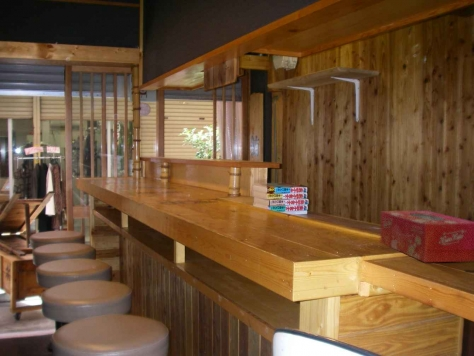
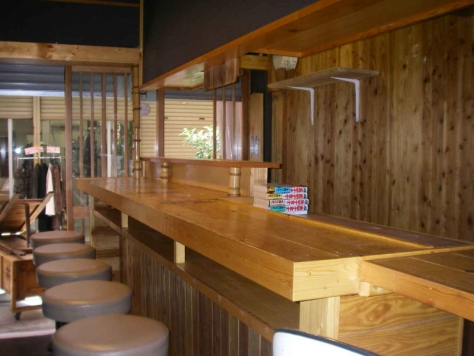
- tissue box (425, 233)
